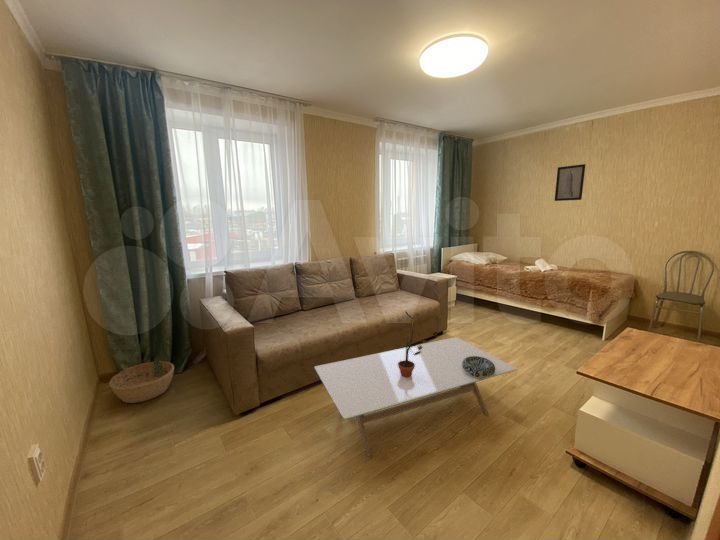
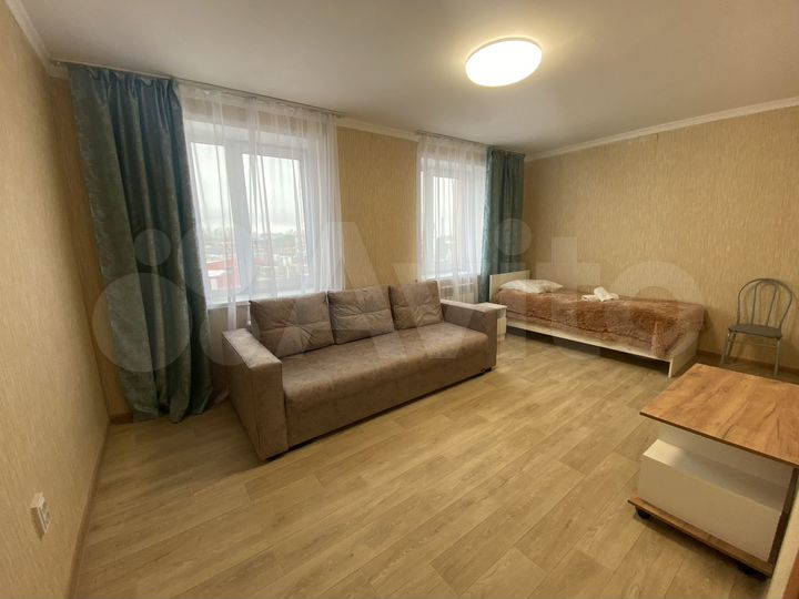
- basket (144, 382)
- wall art (569, 183)
- coffee table (414, 390)
- potted plant (406, 345)
- decorative bowl (478, 366)
